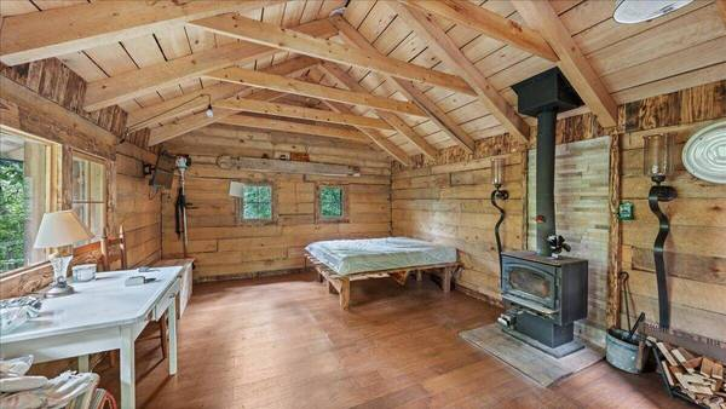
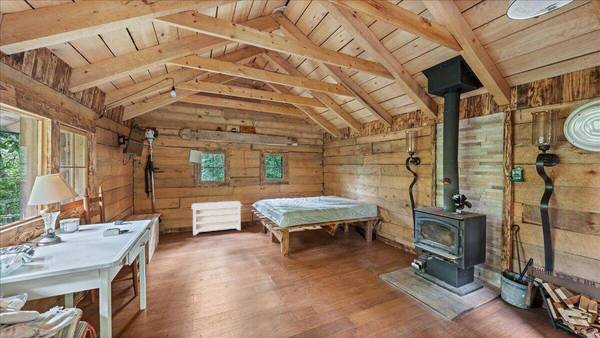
+ bench (217, 216)
